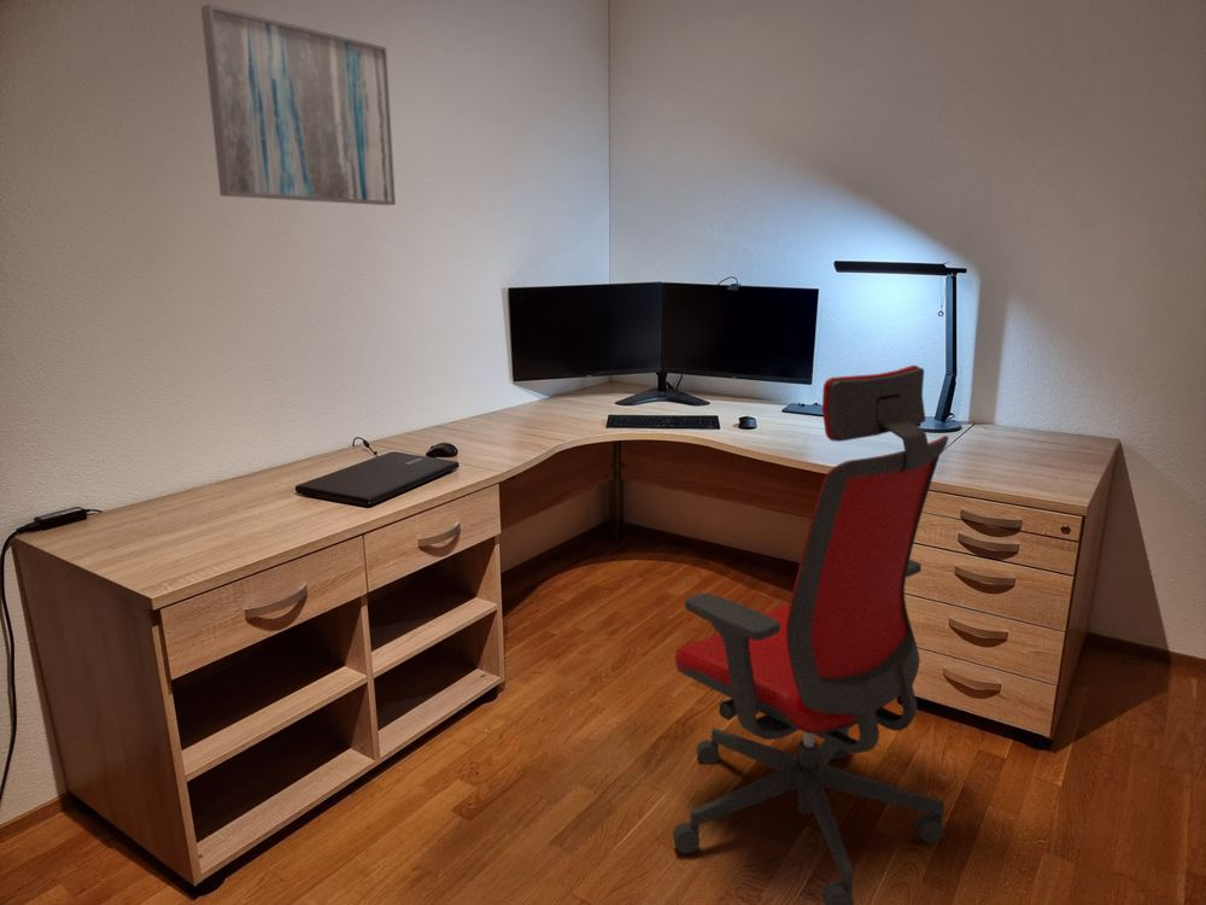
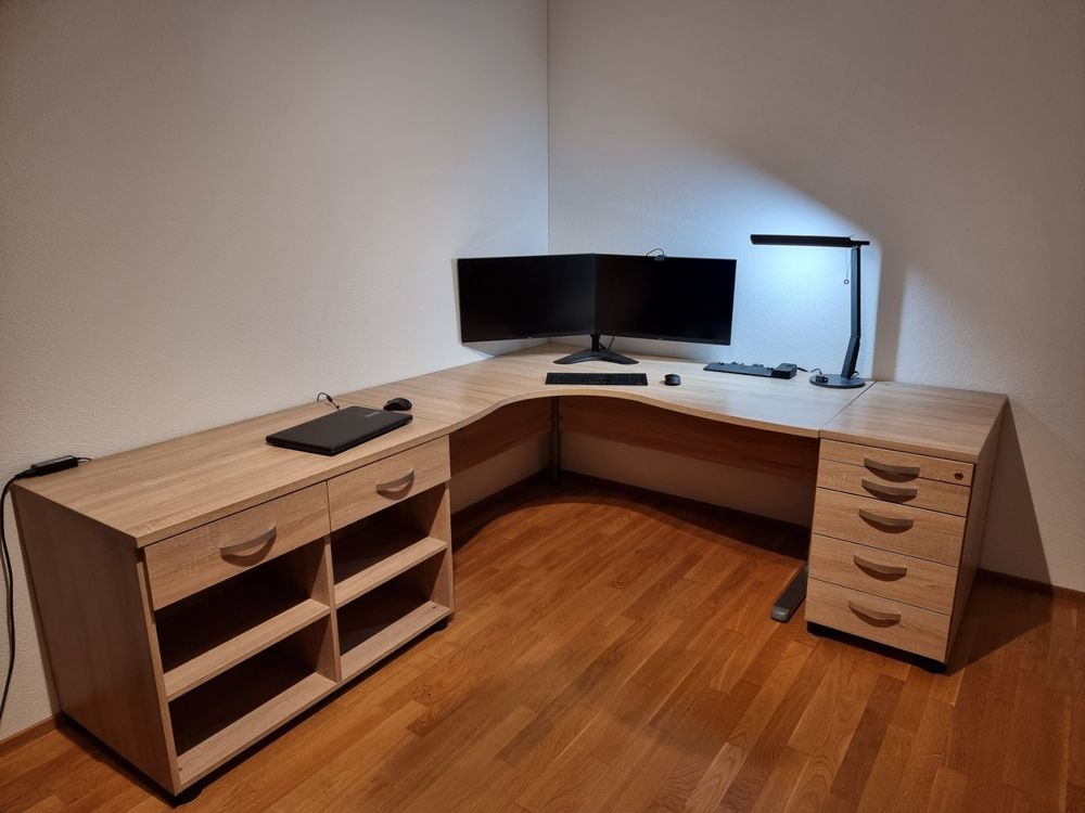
- office chair (798, 602)
- wall art (309, 116)
